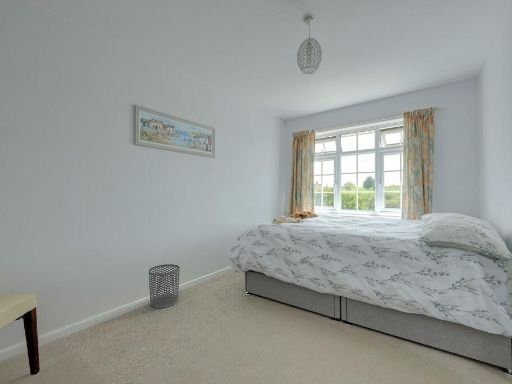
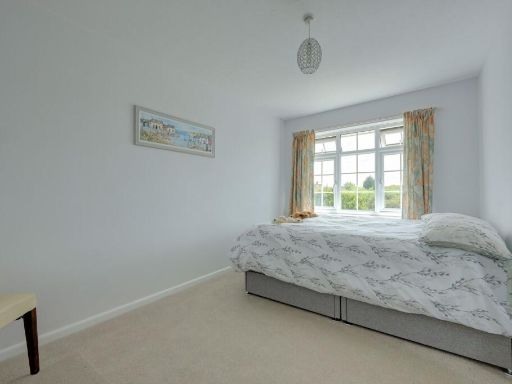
- waste bin (164, 284)
